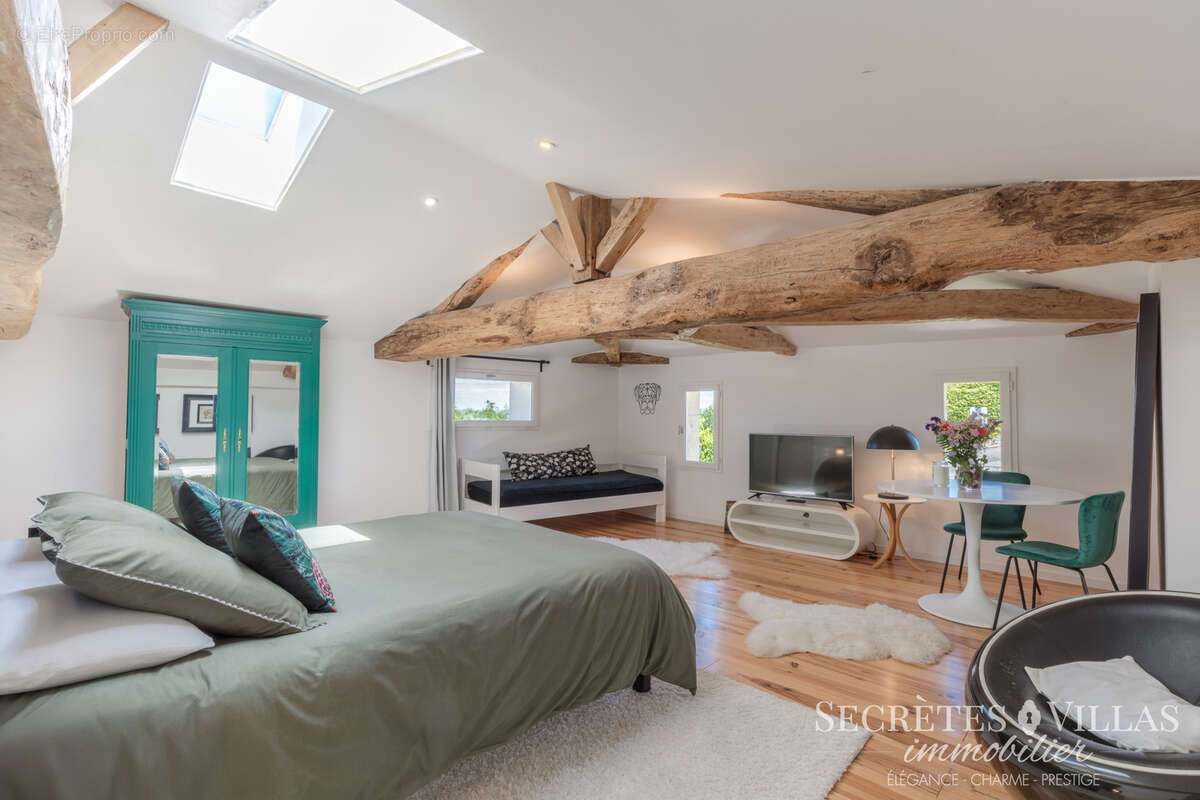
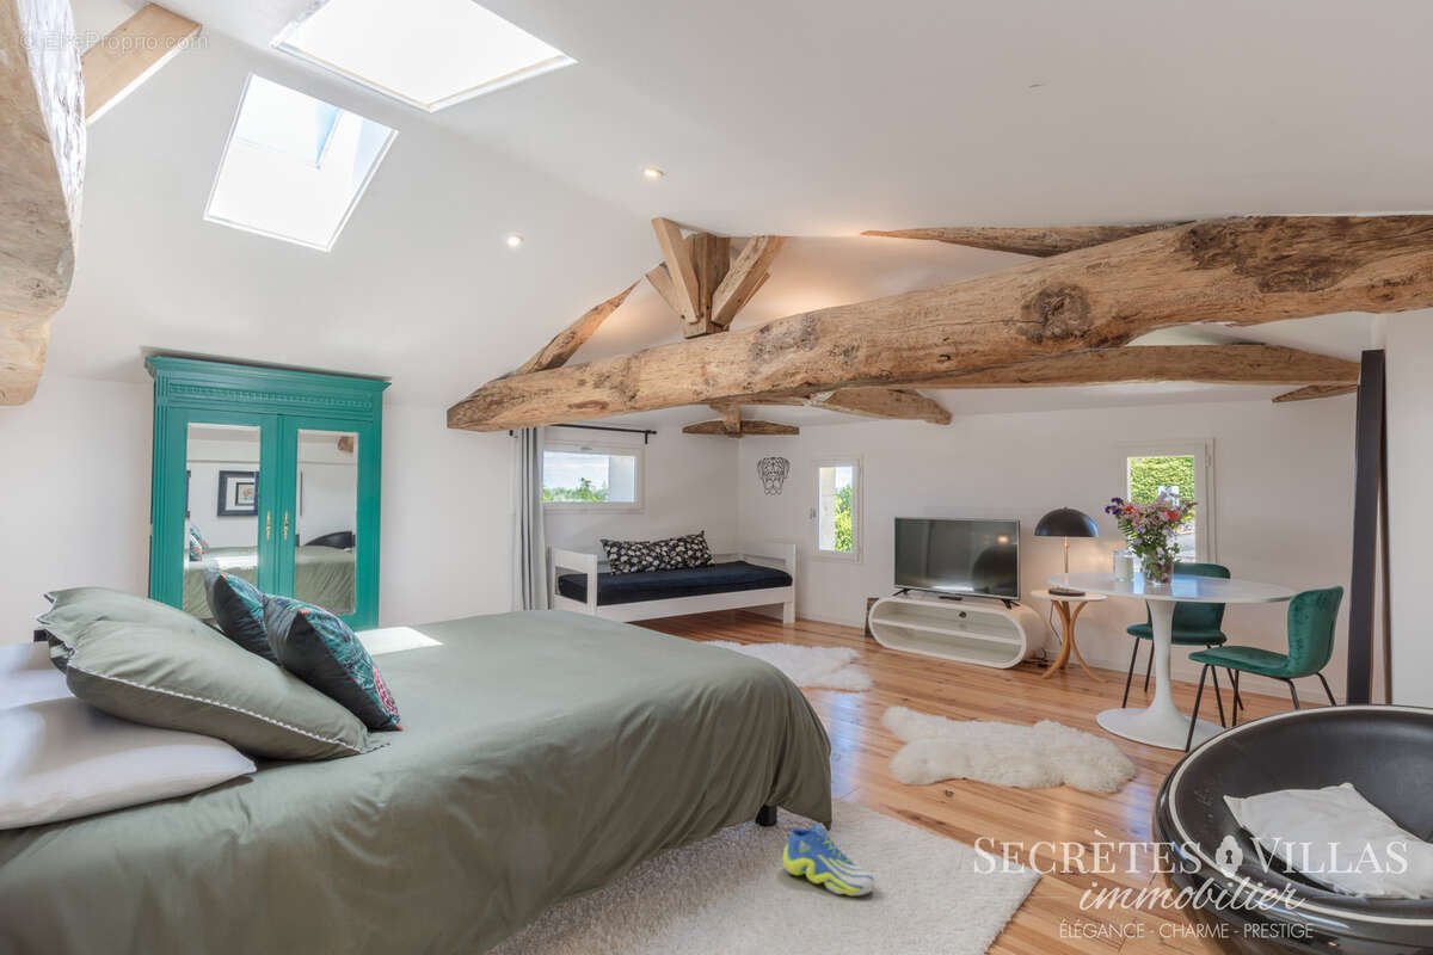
+ sneaker (826, 856)
